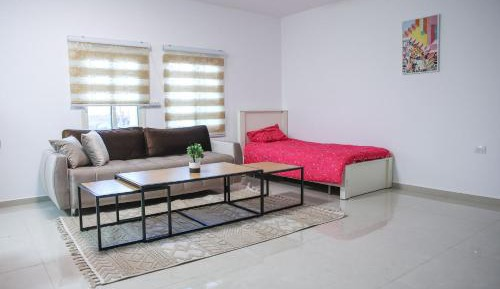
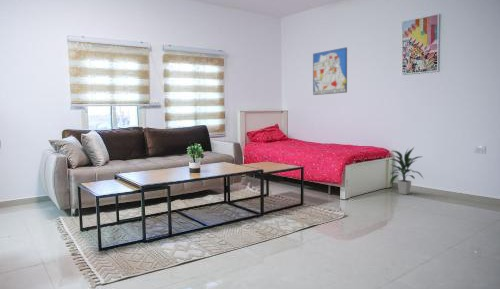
+ indoor plant (402, 169)
+ wall art (329, 72)
